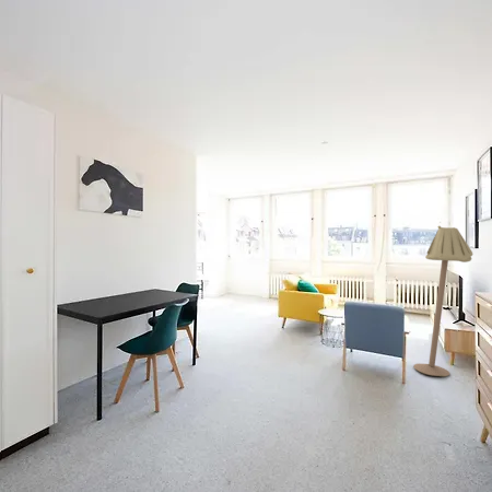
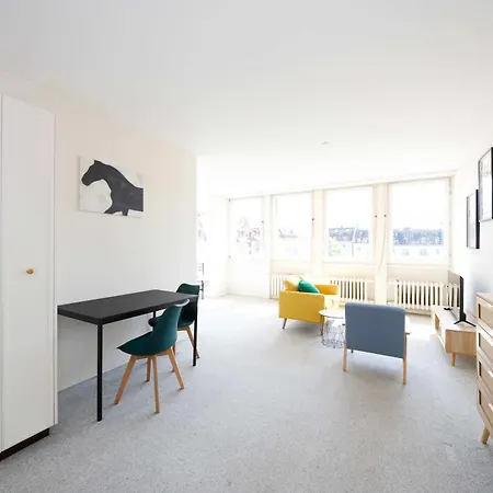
- floor lamp (442, 298)
